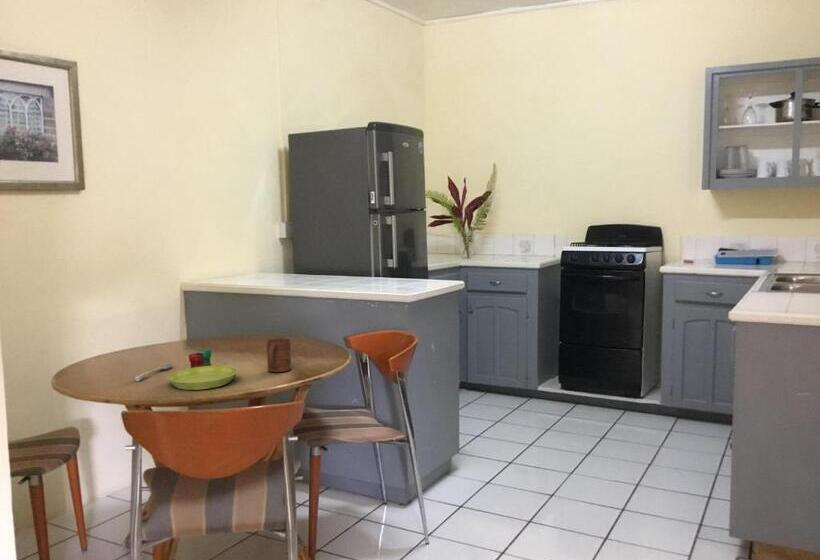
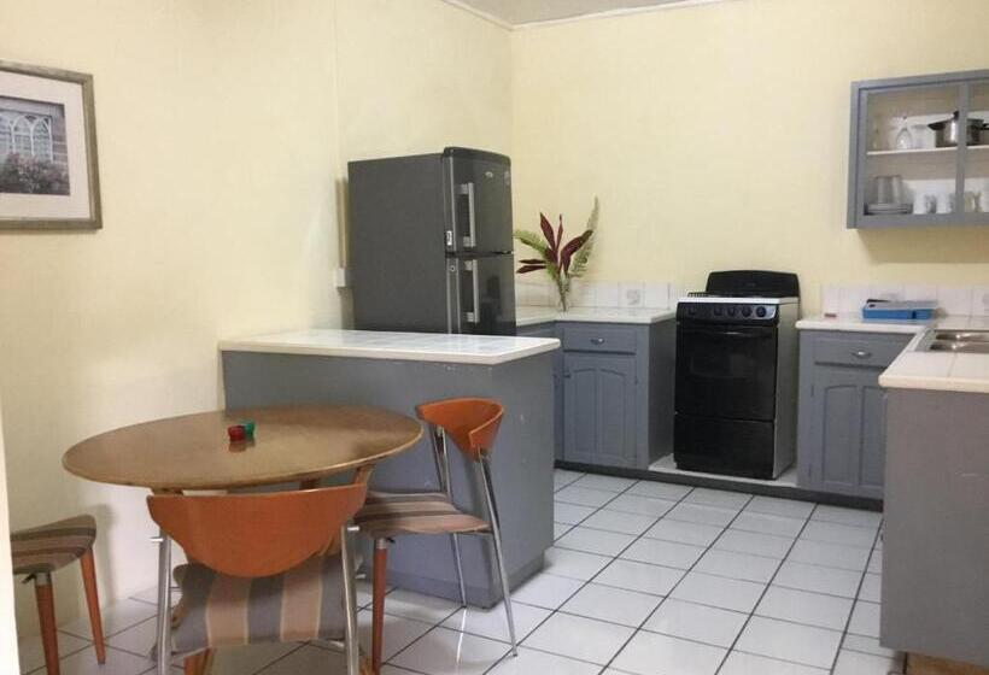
- soupspoon (153, 370)
- saucer (203, 378)
- cup (278, 356)
